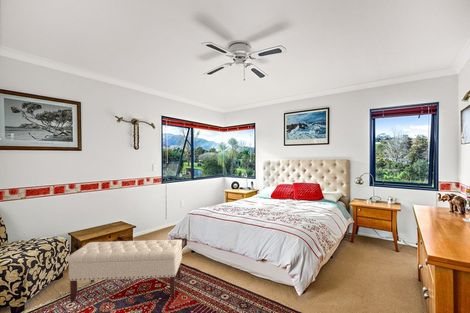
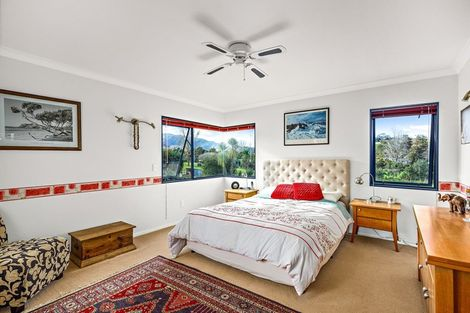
- bench (130, 267)
